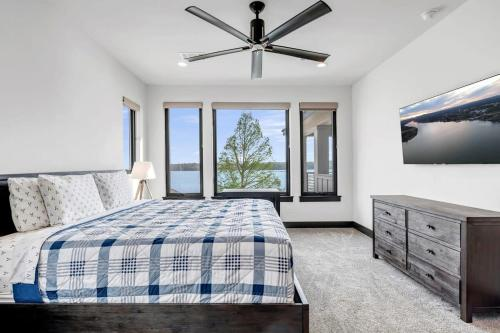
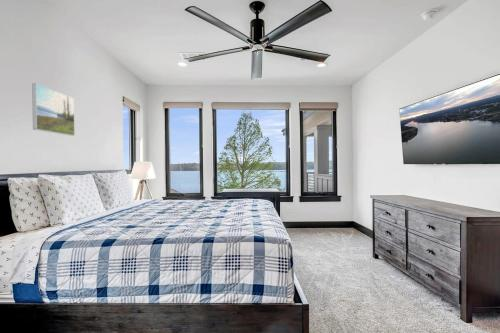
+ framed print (55, 112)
